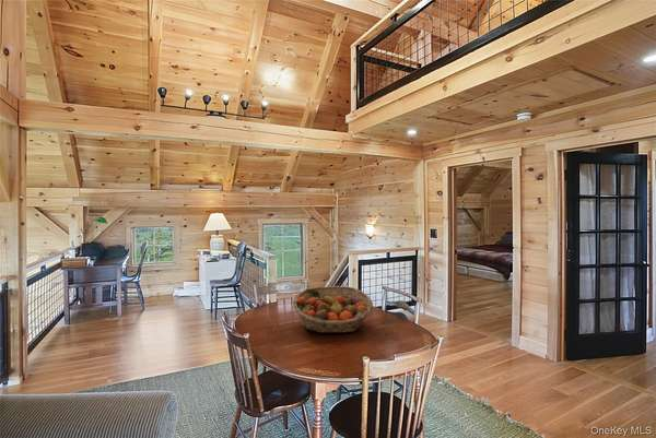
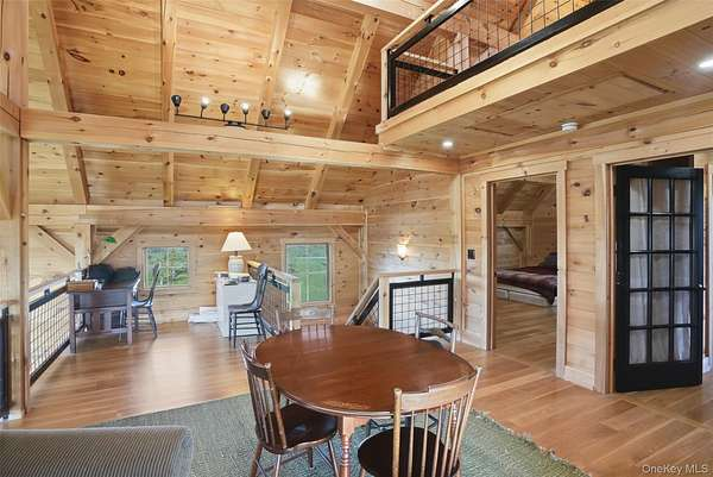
- fruit basket (332, 308)
